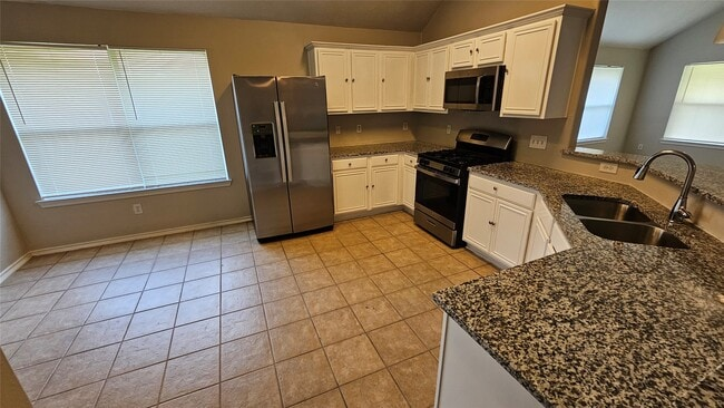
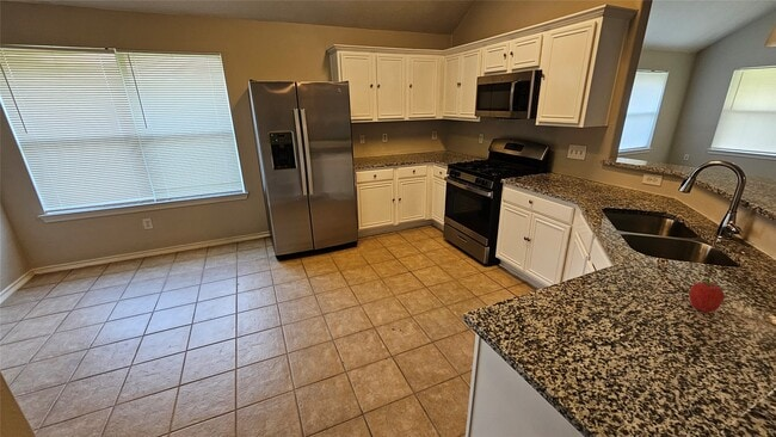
+ fruit (706, 295)
